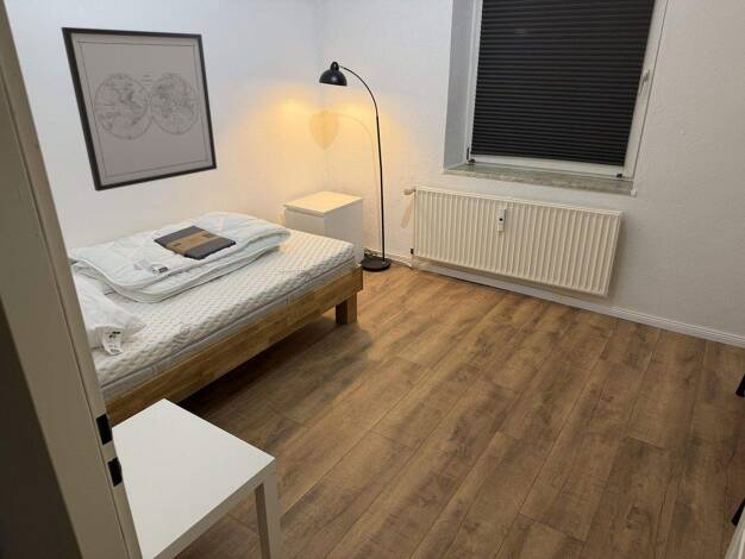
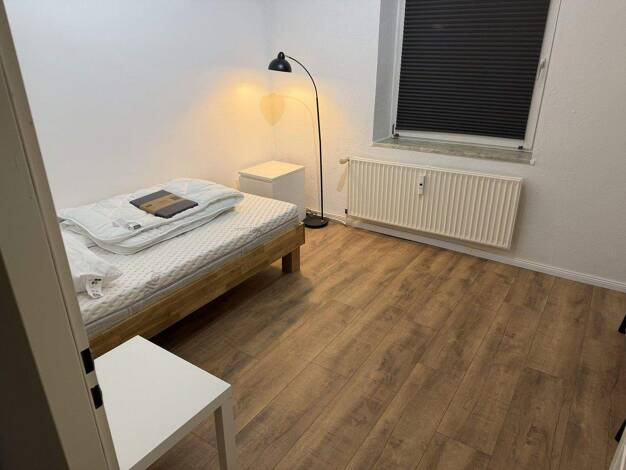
- wall art (150, 108)
